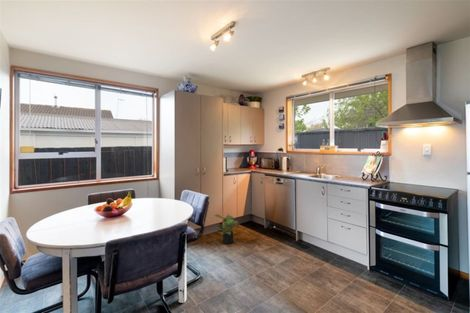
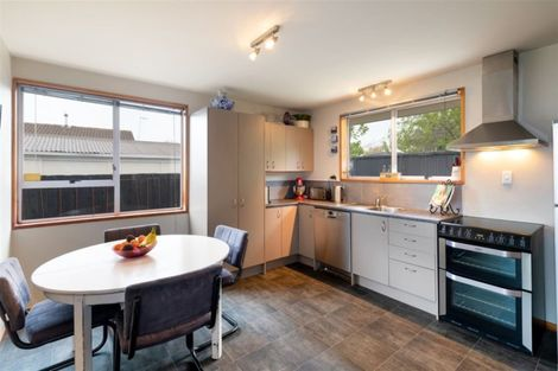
- potted plant (226, 227)
